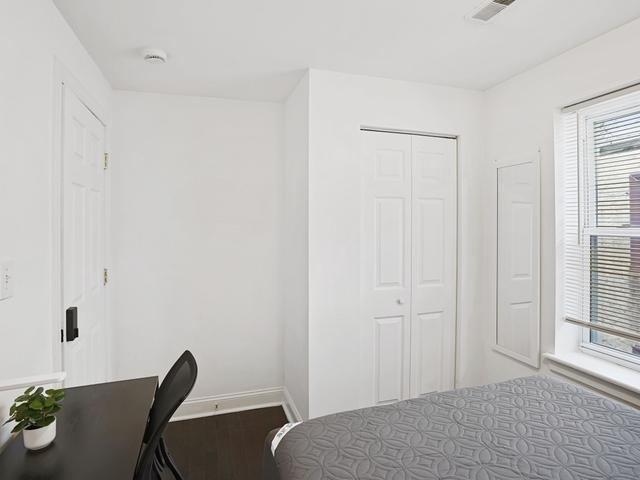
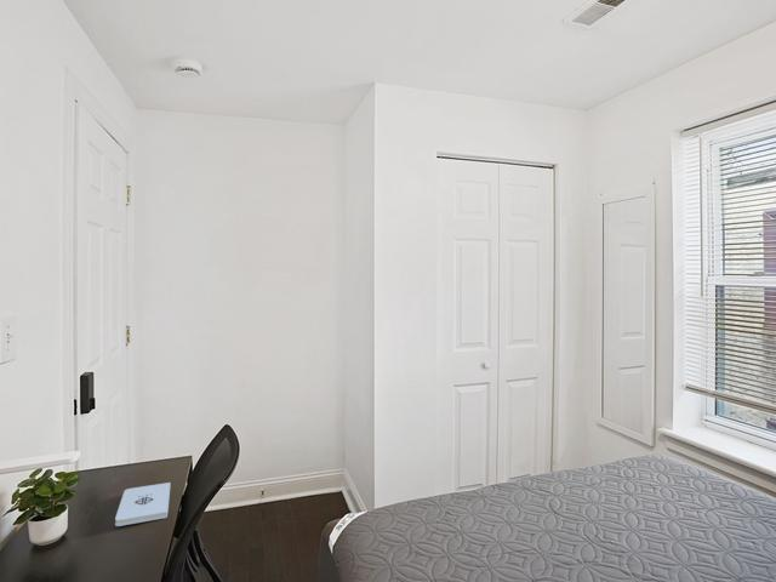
+ notepad (144, 502)
